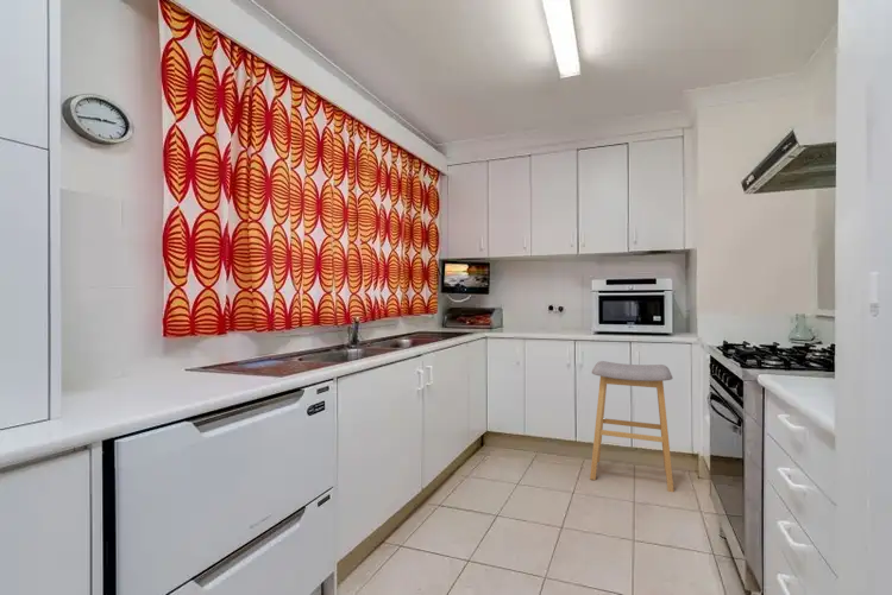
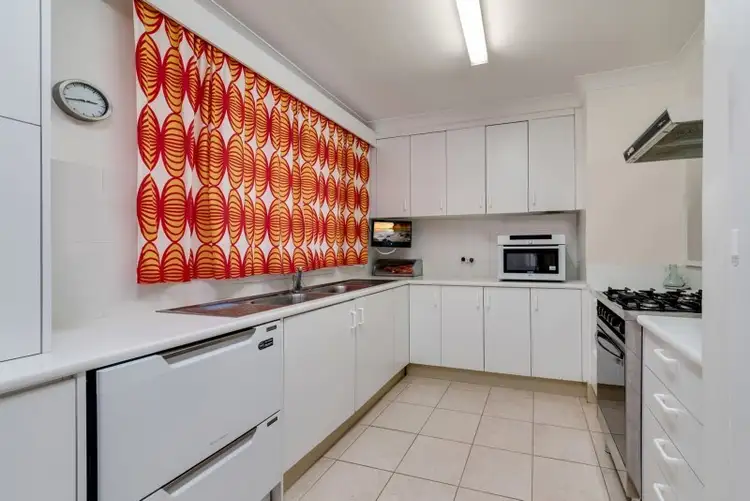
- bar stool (630, 422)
